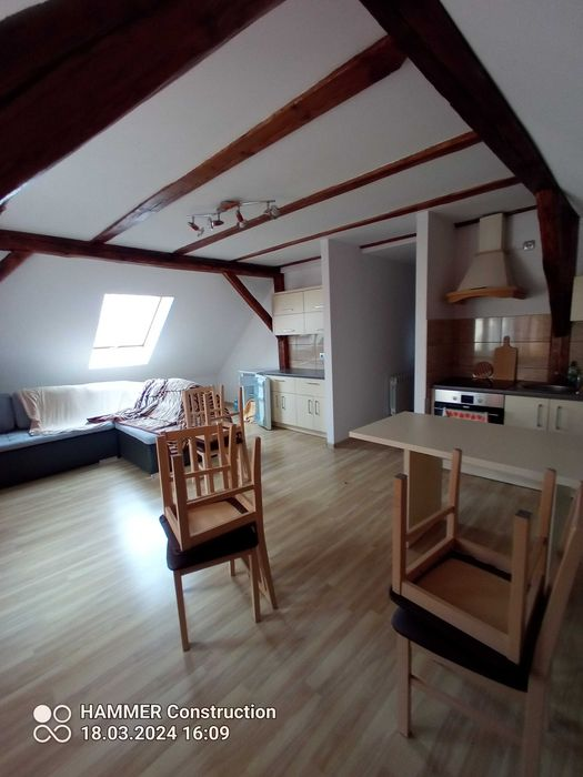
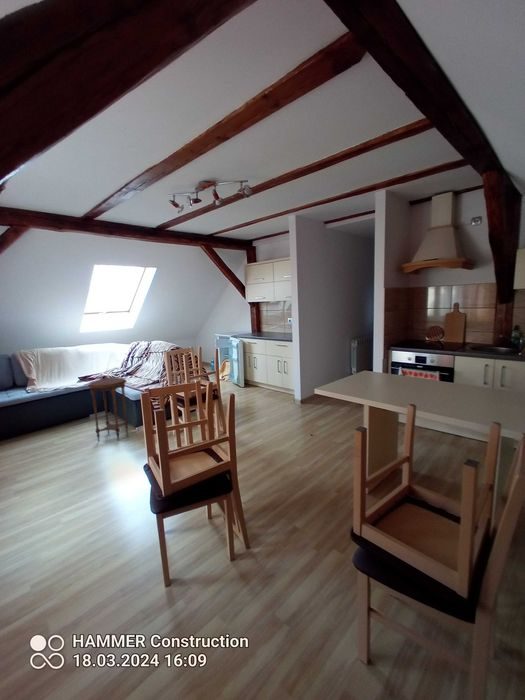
+ side table (114, 409)
